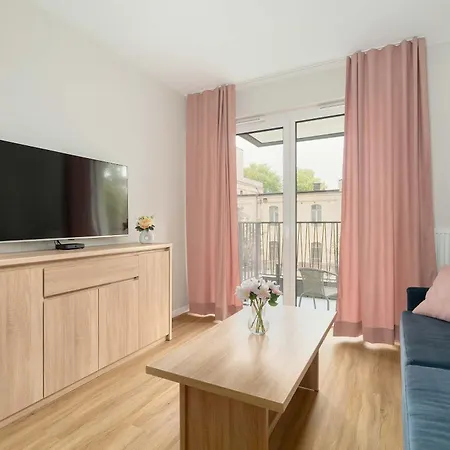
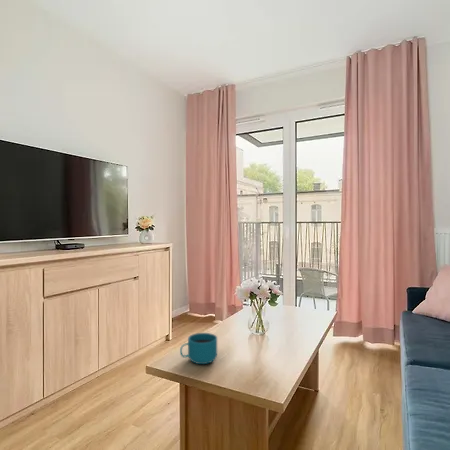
+ cup (198, 349)
